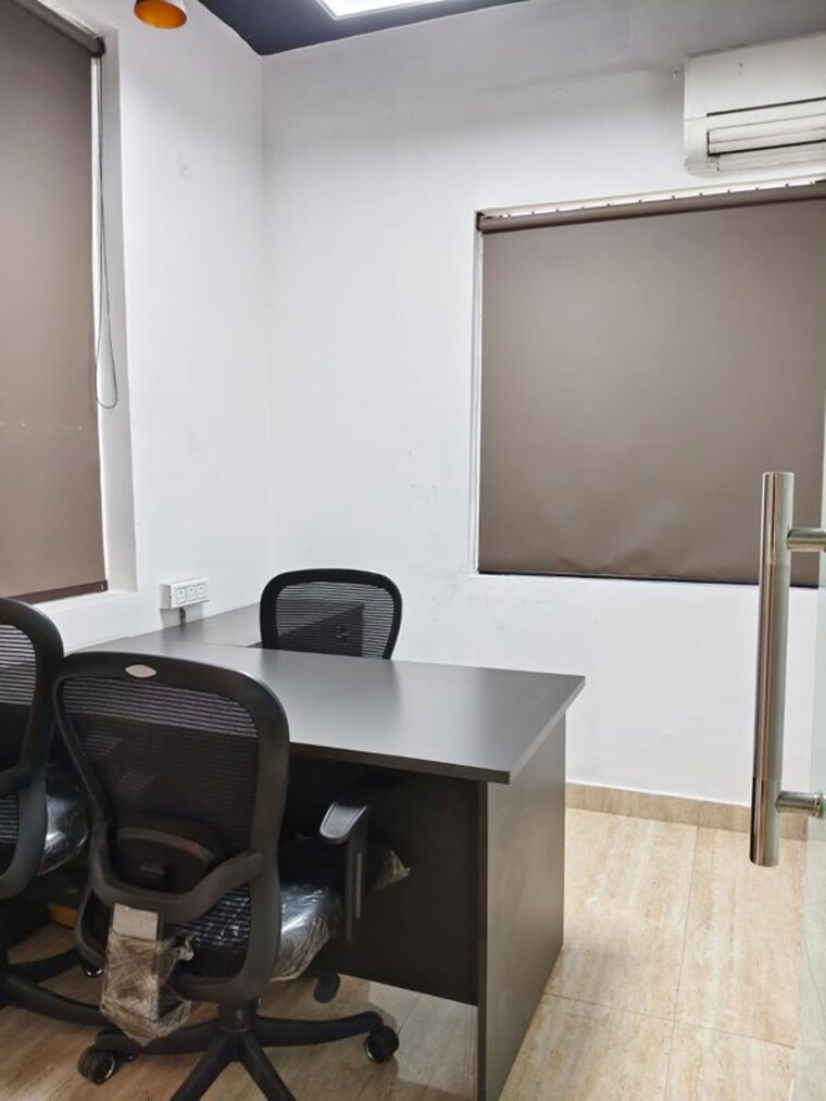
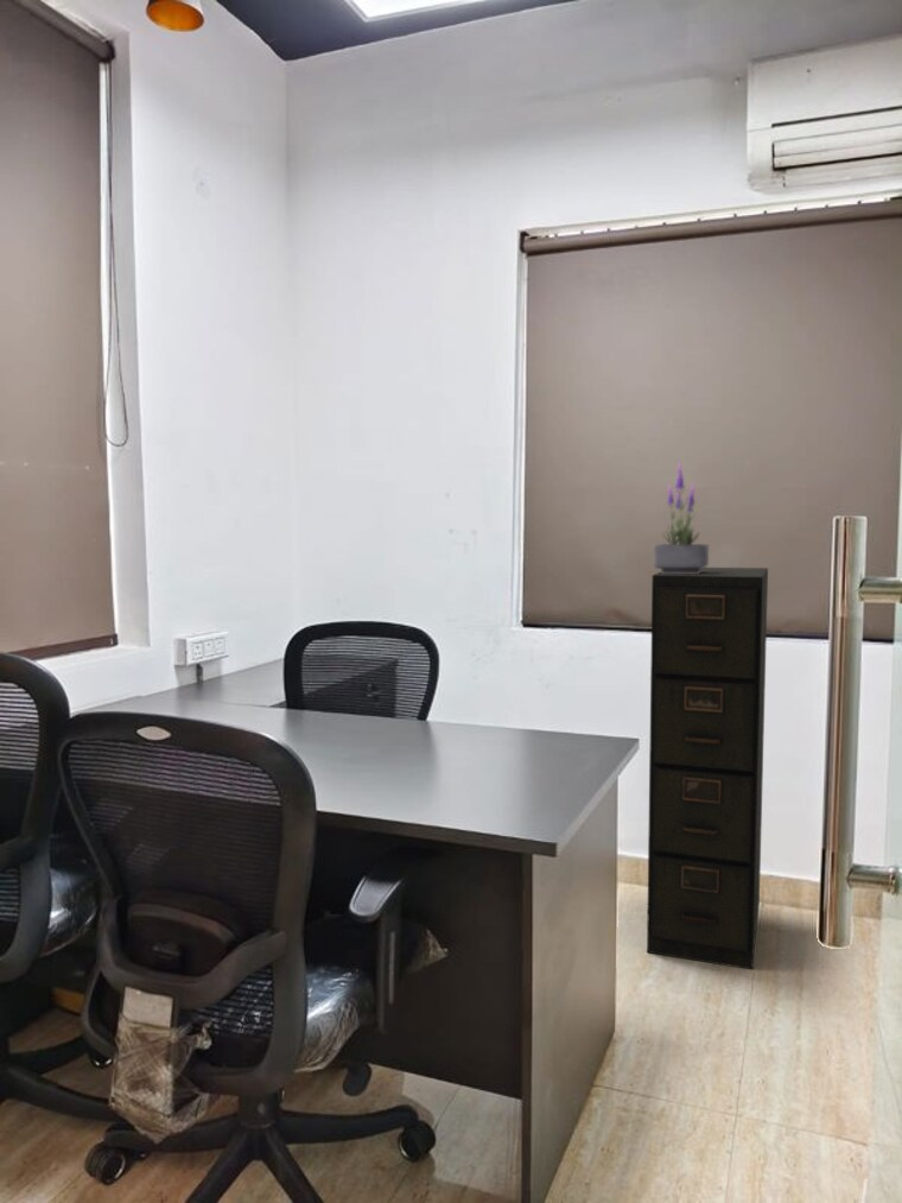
+ filing cabinet (709, 753)
+ potted plant (681, 517)
